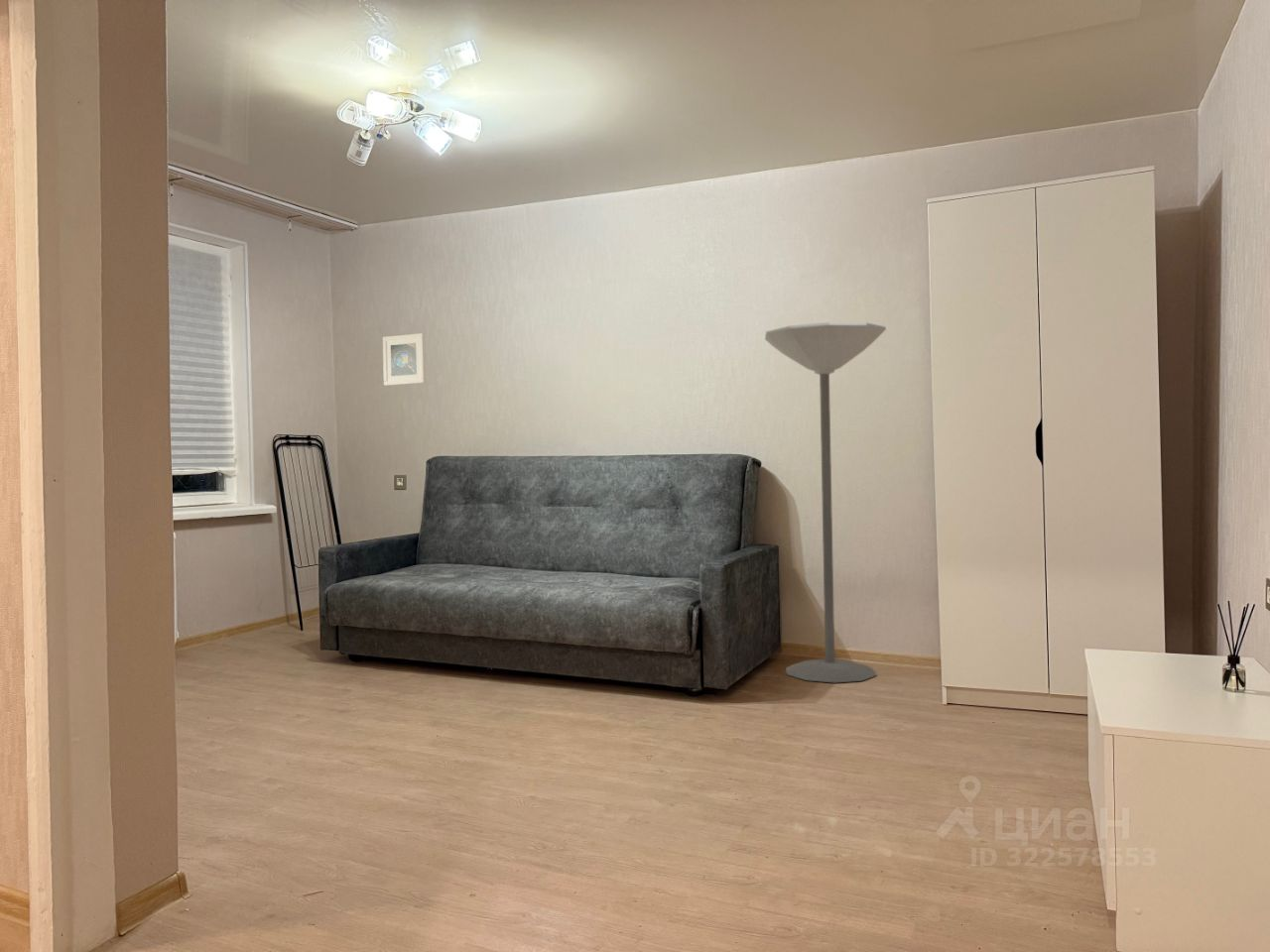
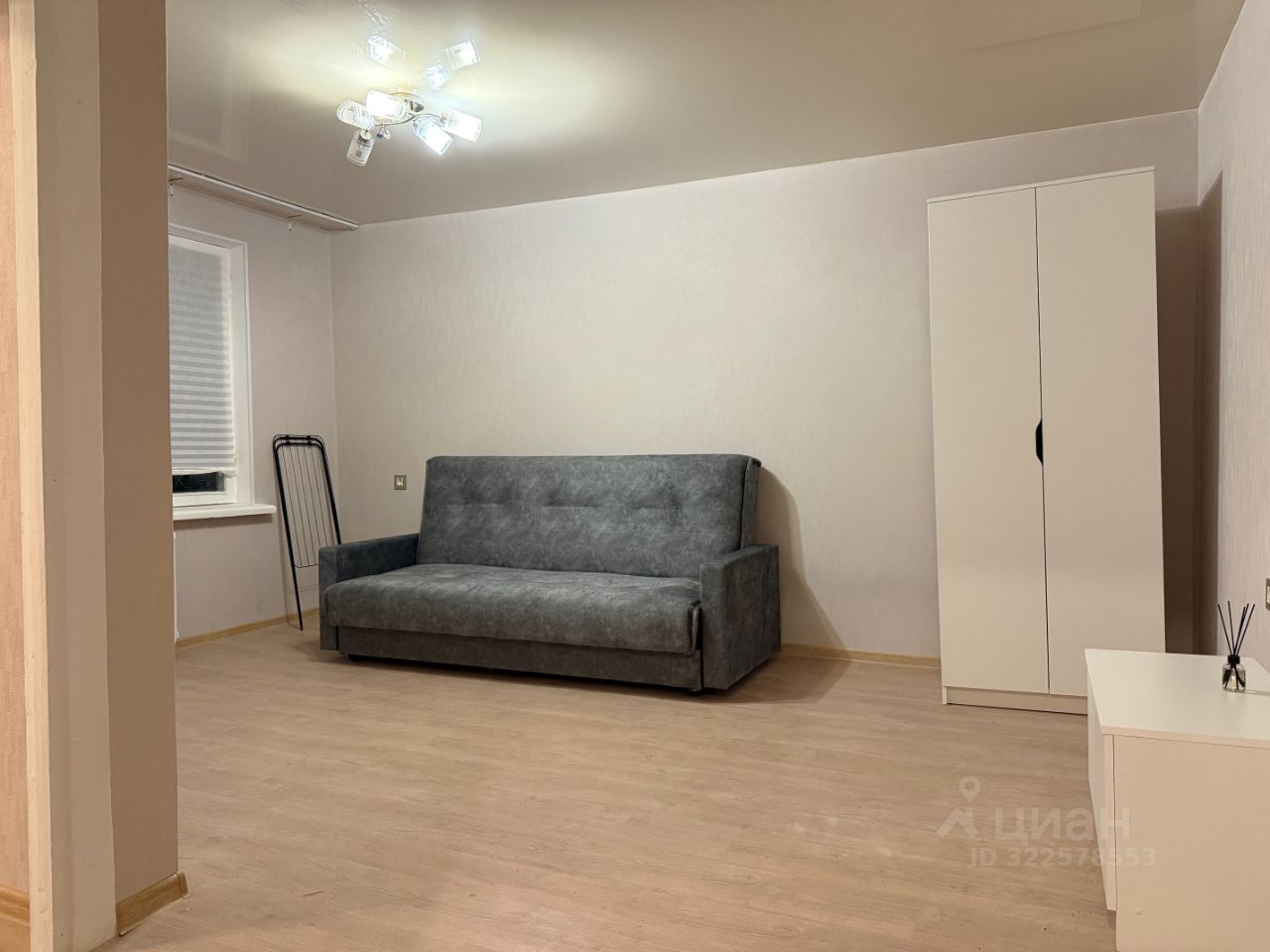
- floor lamp (826, 502)
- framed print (404, 359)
